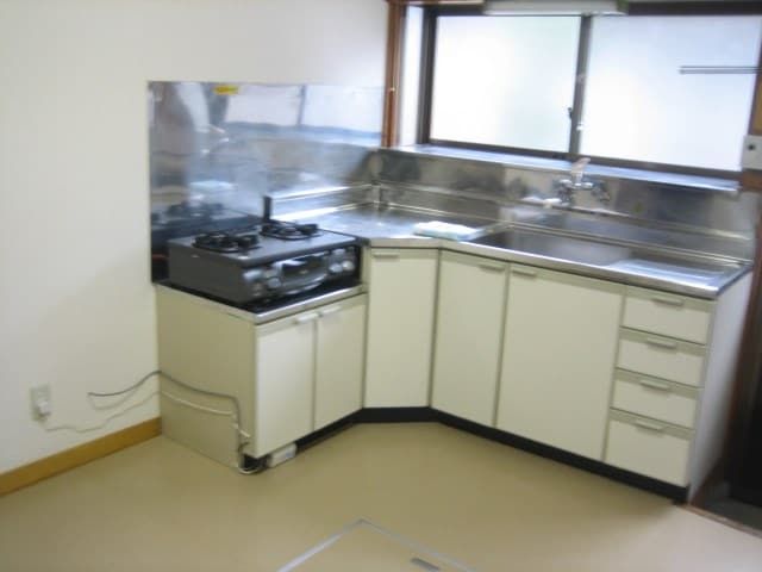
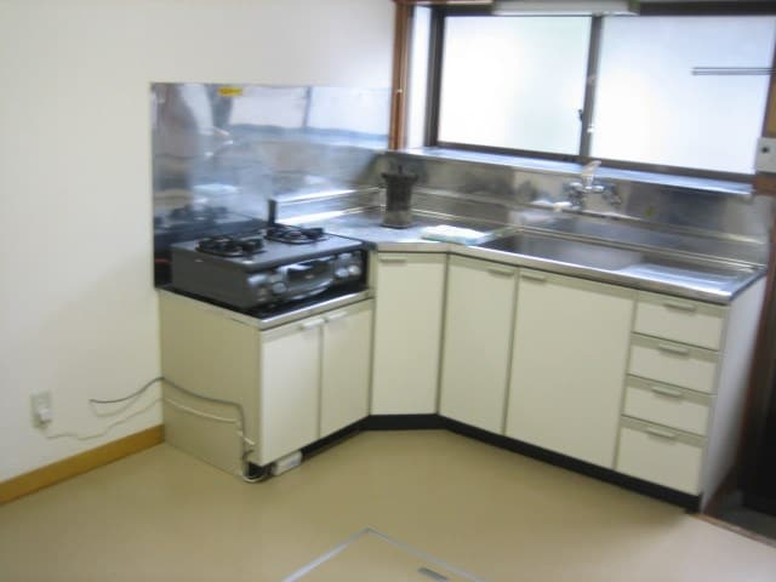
+ coffee maker (398, 194)
